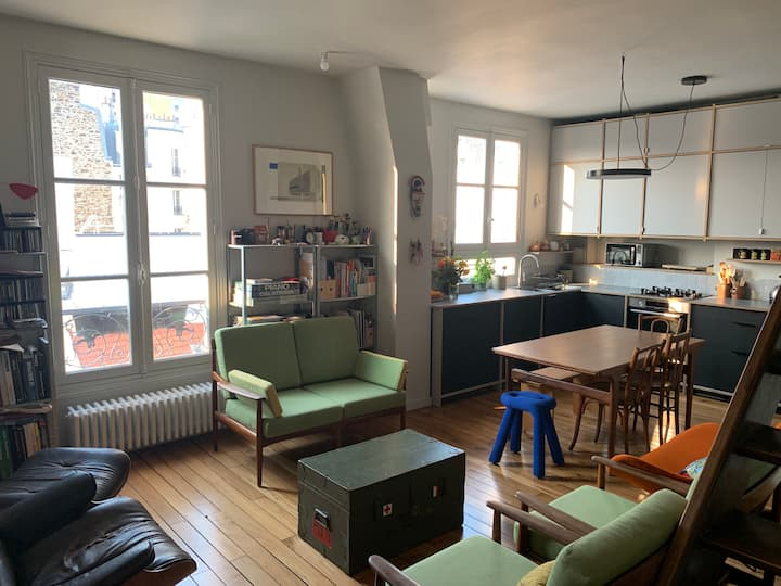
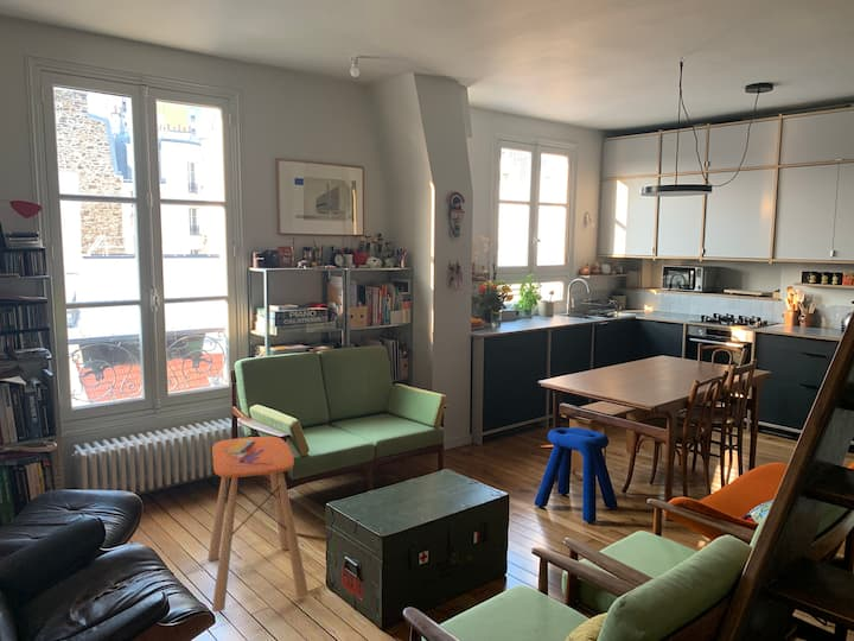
+ side table (253, 513)
